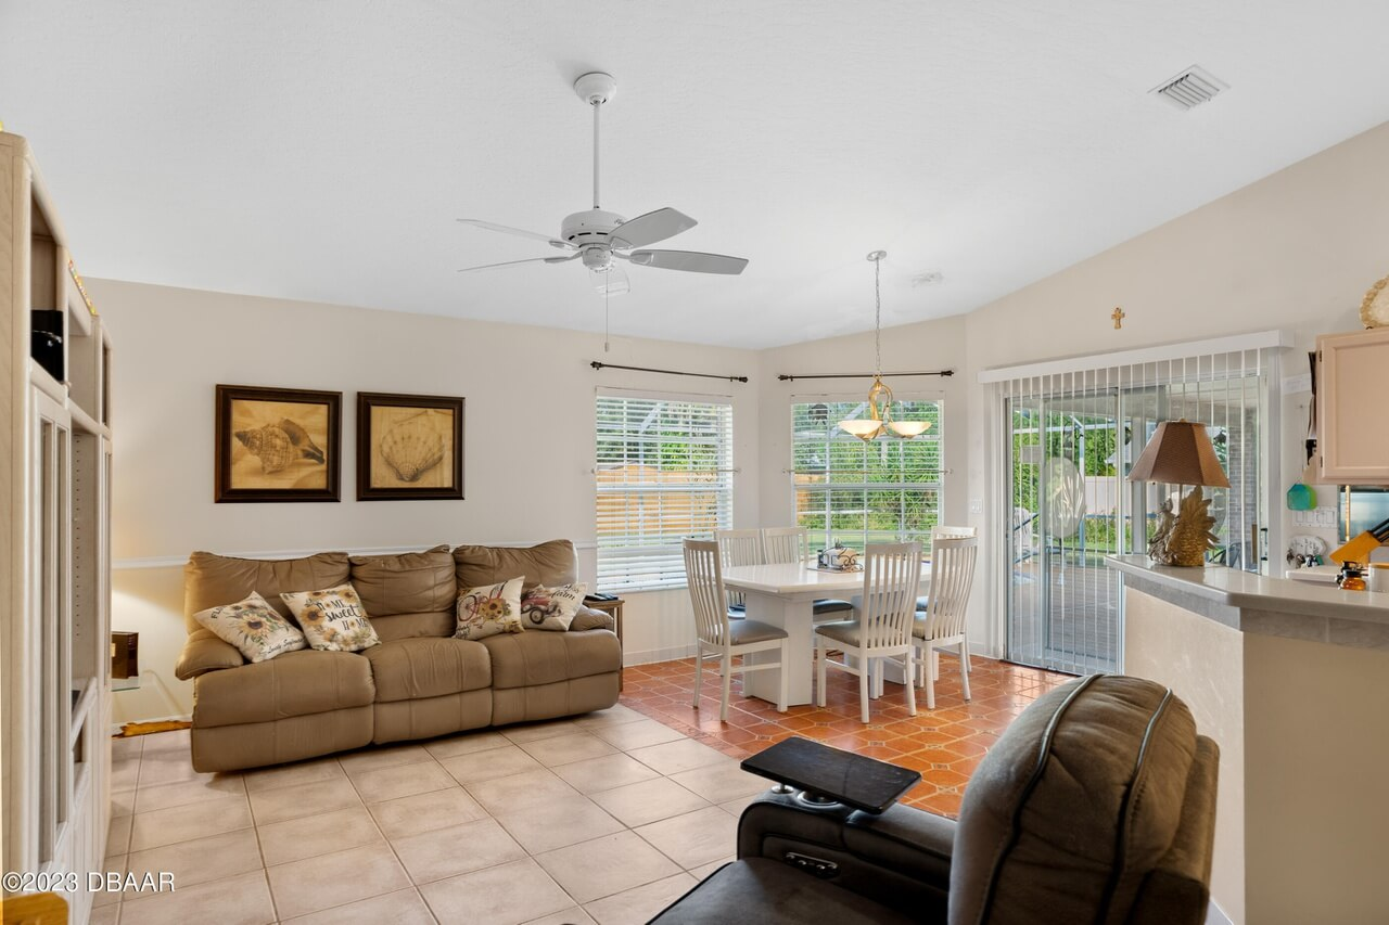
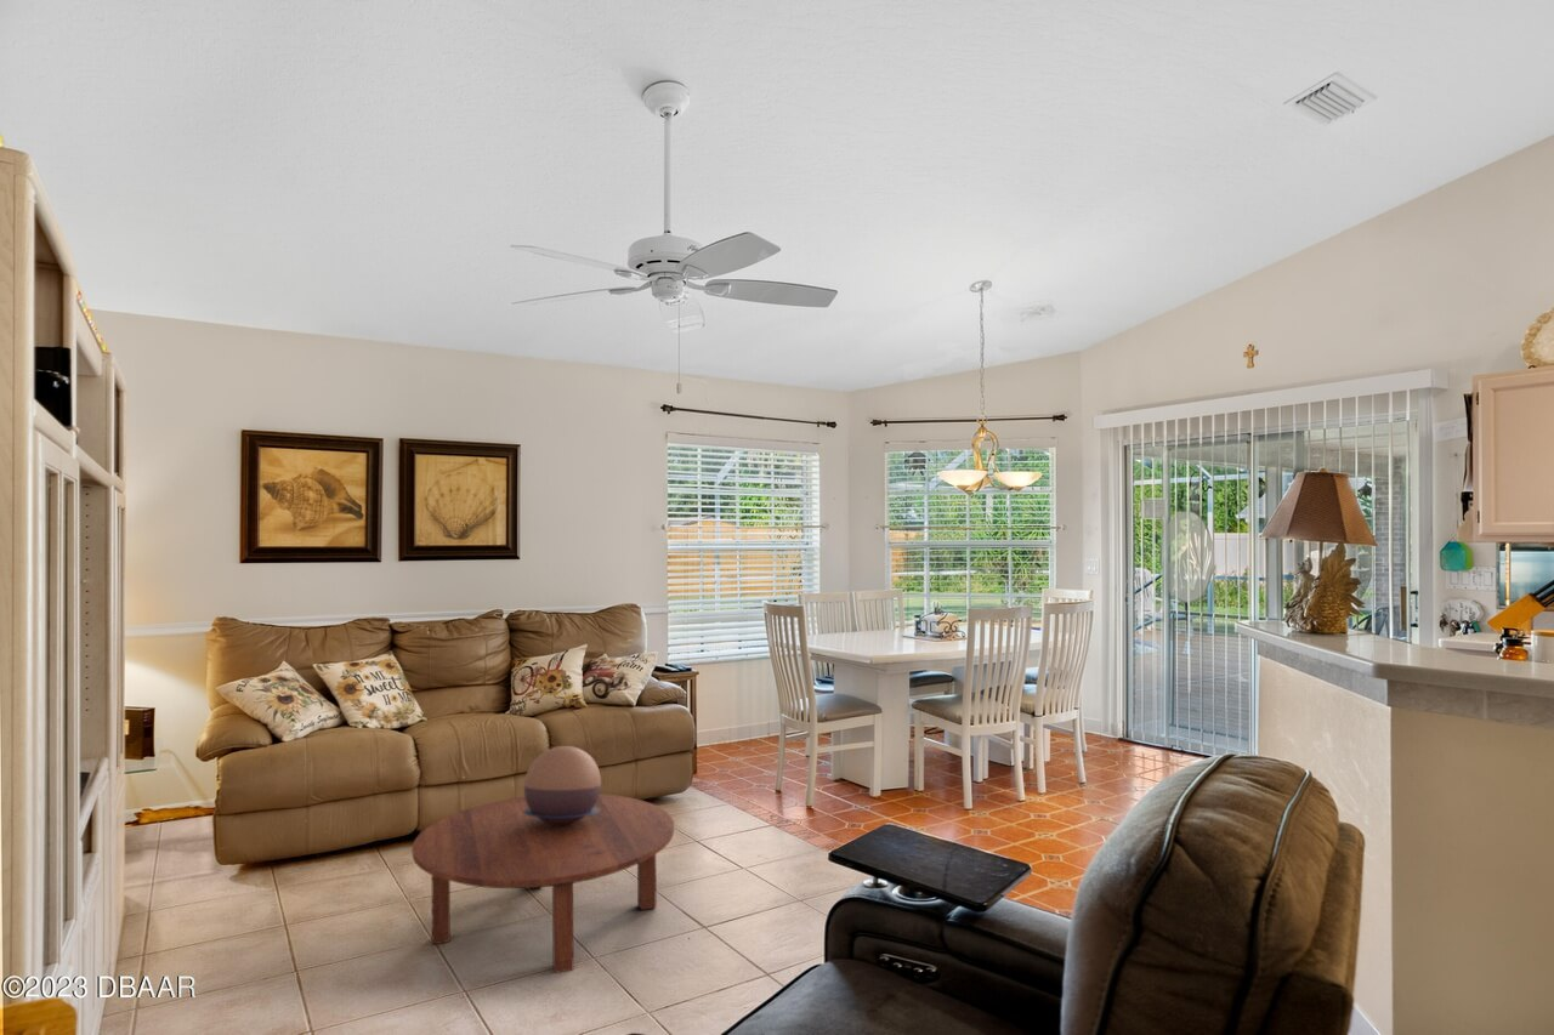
+ decorative bowl (562, 784)
+ coffee table (548, 876)
